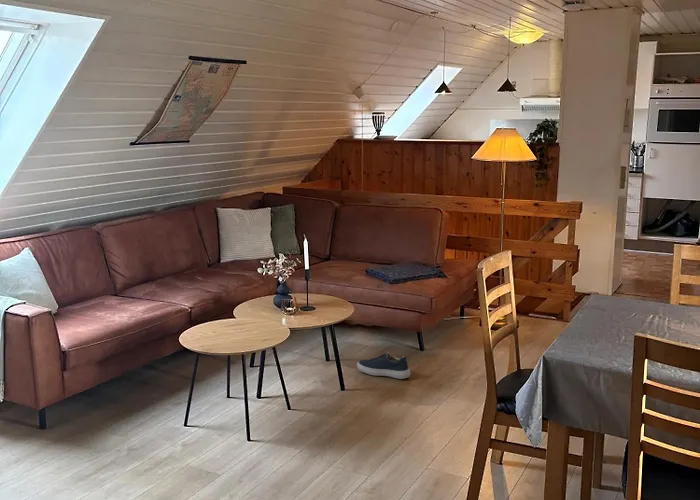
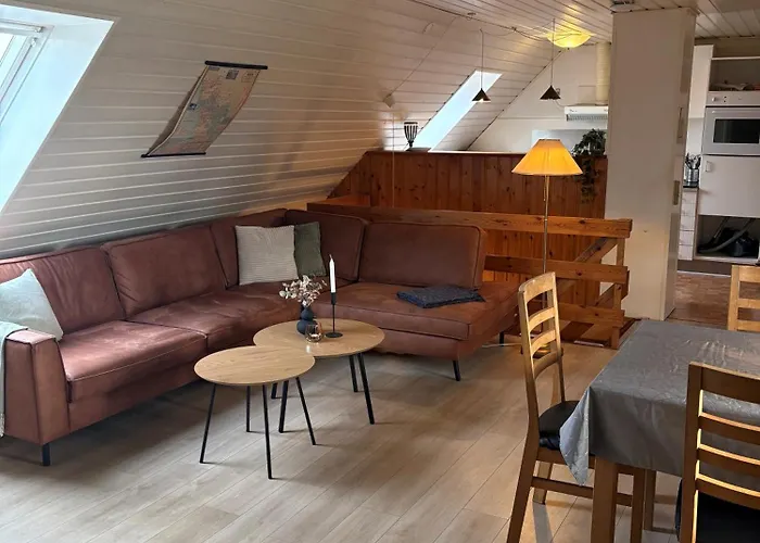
- shoe (383, 362)
